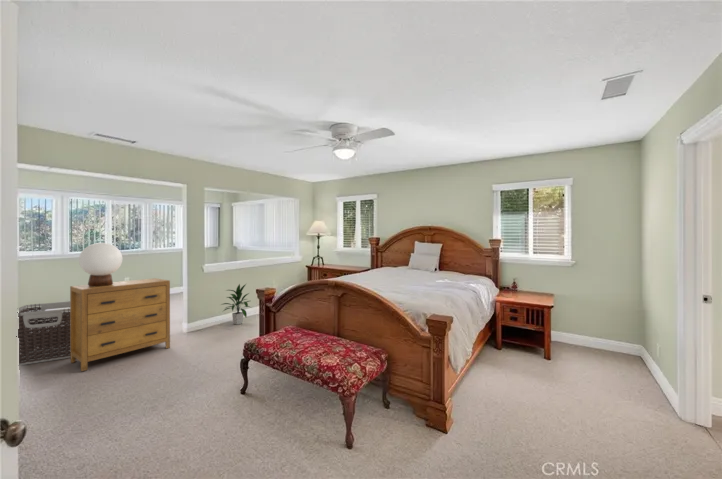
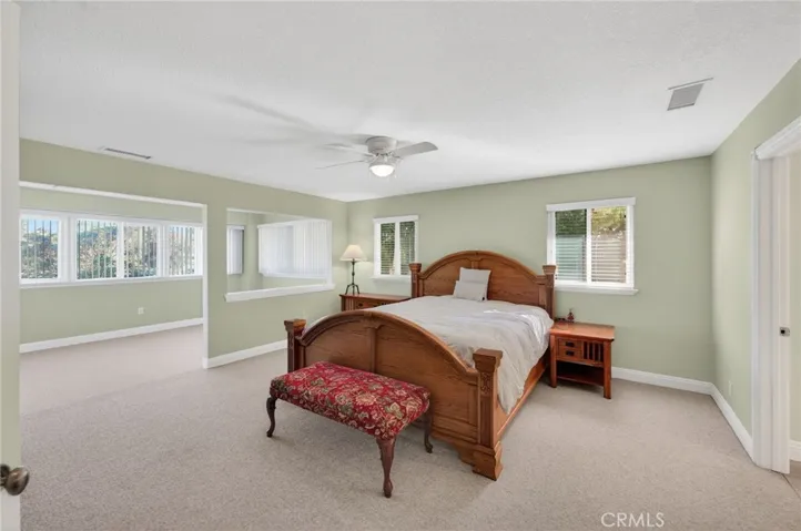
- table lamp (100, 264)
- dresser (123, 318)
- indoor plant (237, 304)
- clothes hamper (51, 330)
